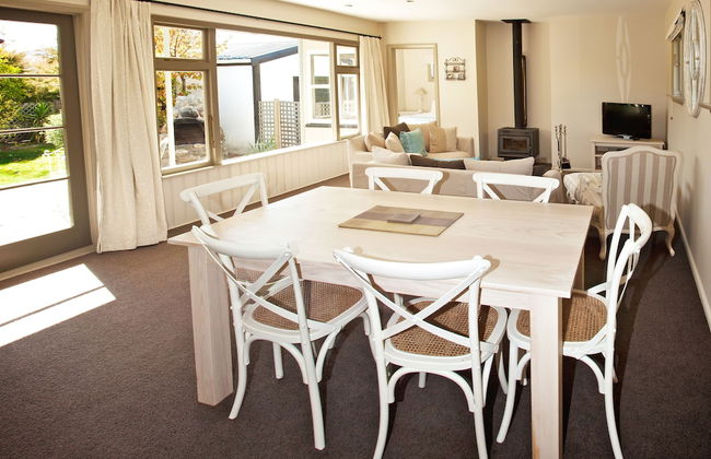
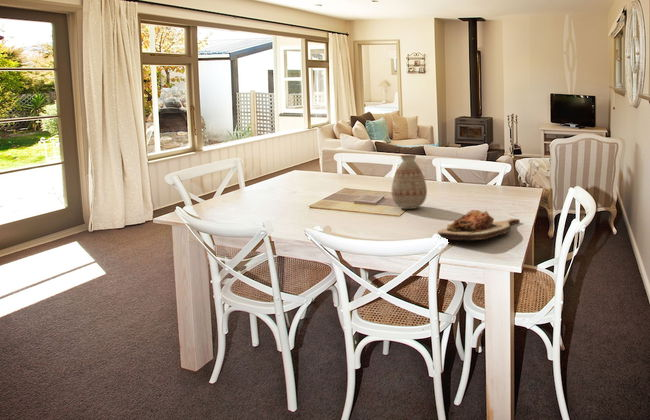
+ cutting board (482, 221)
+ vase (408, 181)
